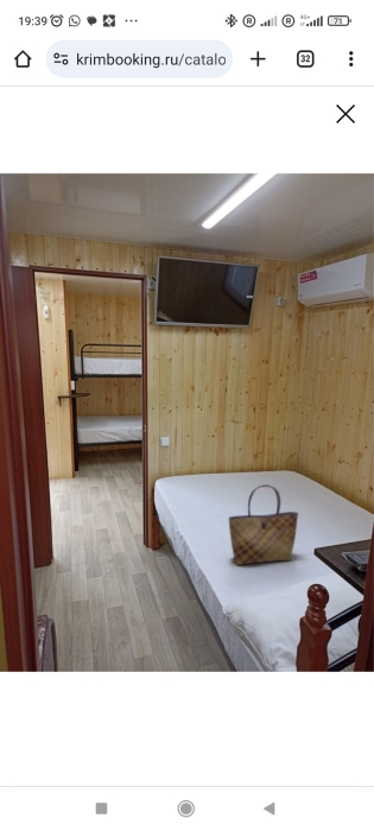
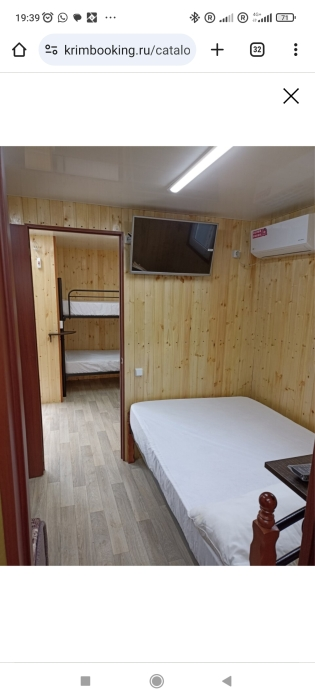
- tote bag (264, 522)
